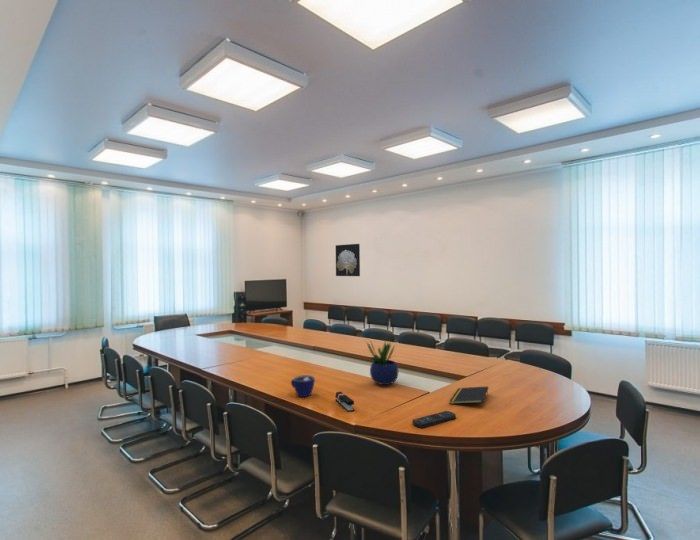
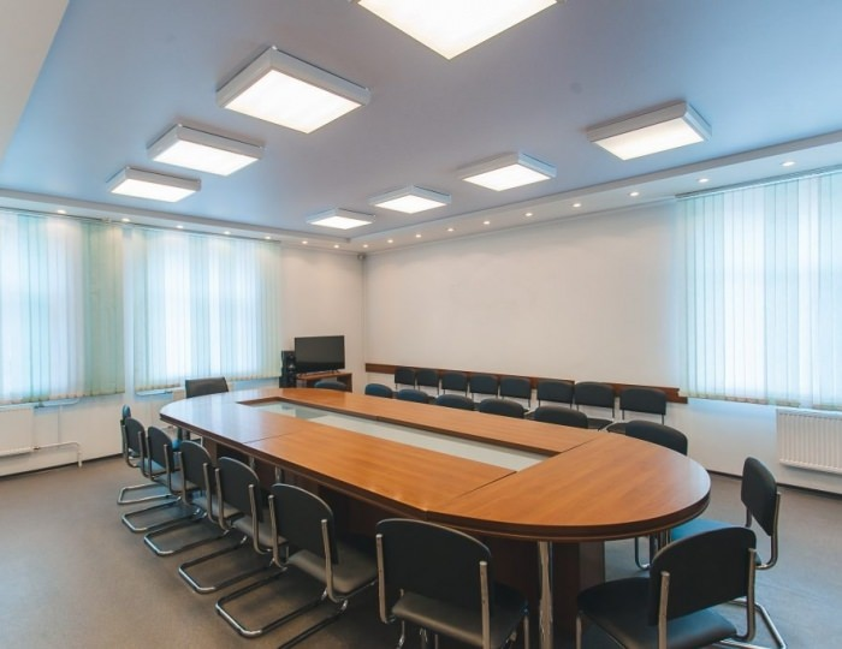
- wall art (347, 260)
- remote control (434, 418)
- cup (301, 385)
- potted plant (381, 359)
- notepad (469, 394)
- stapler (344, 400)
